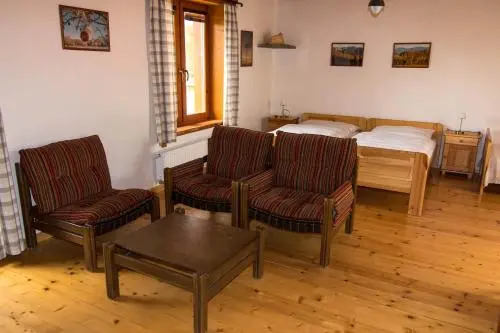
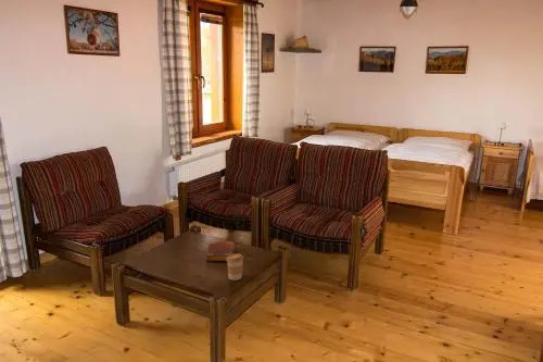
+ book (220, 251)
+ coffee cup (235, 266)
